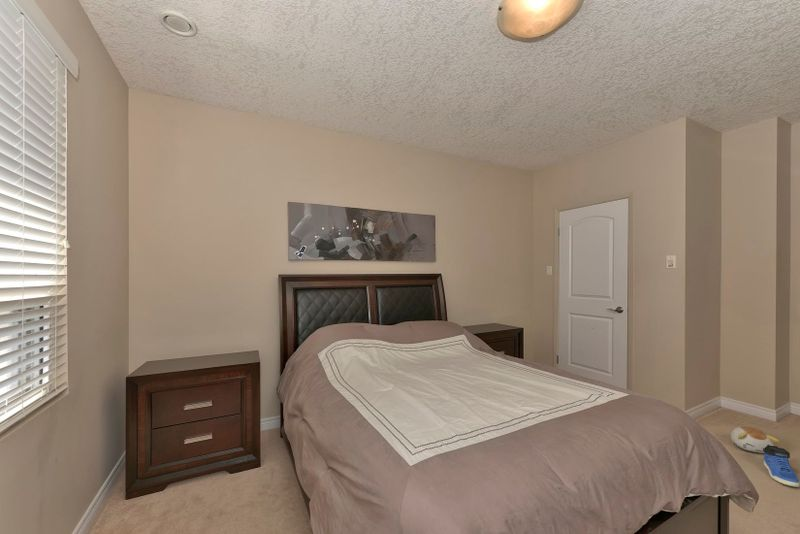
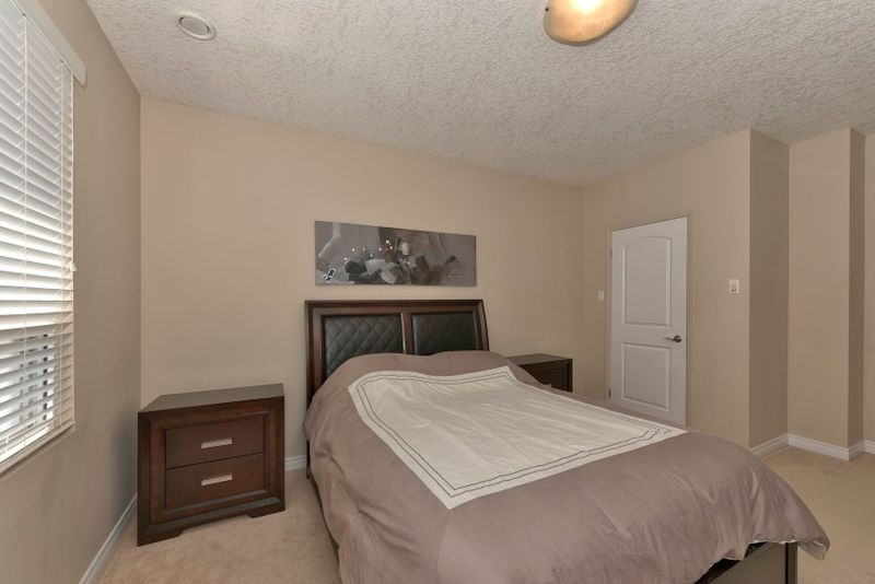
- plush toy (749, 437)
- sneaker (780, 462)
